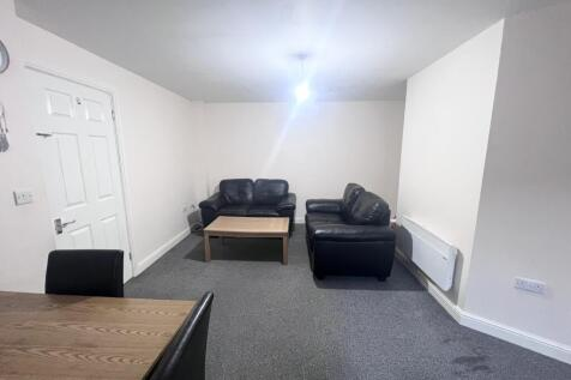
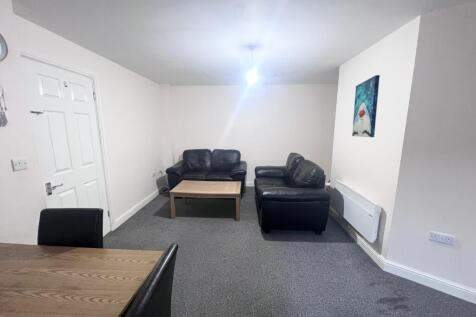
+ wall art (364, 109)
